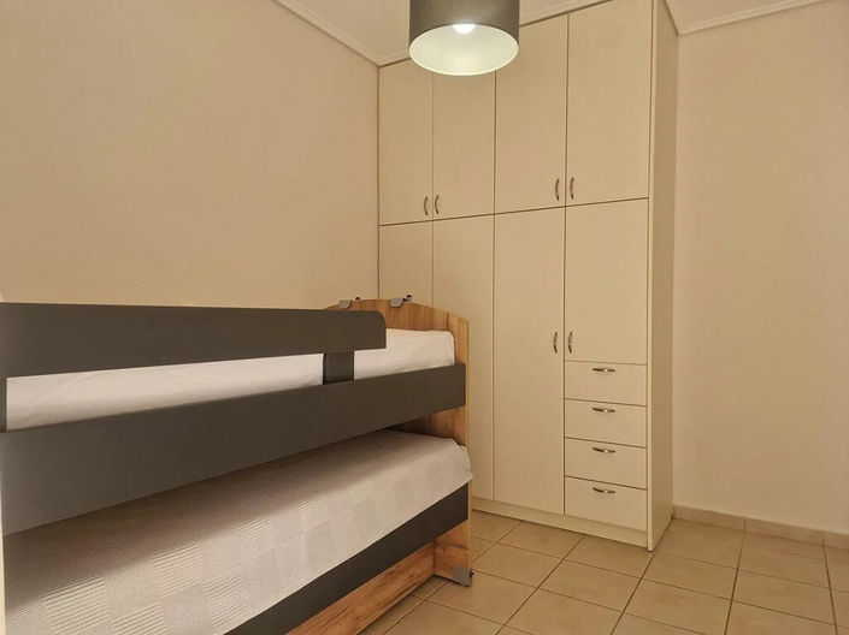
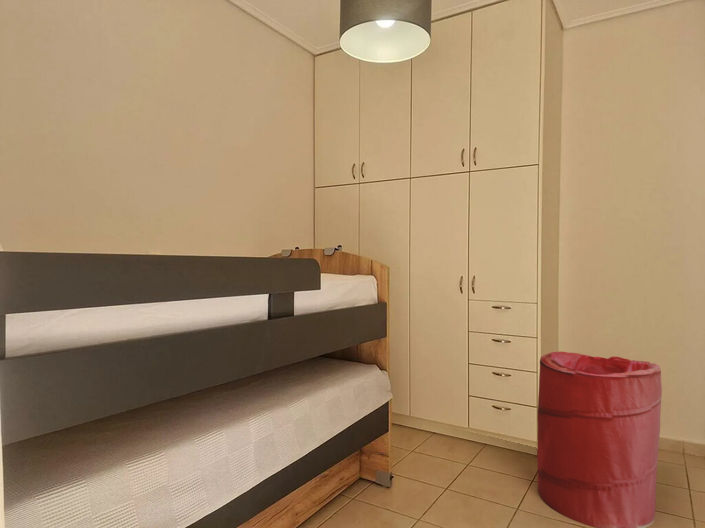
+ laundry hamper (595, 428)
